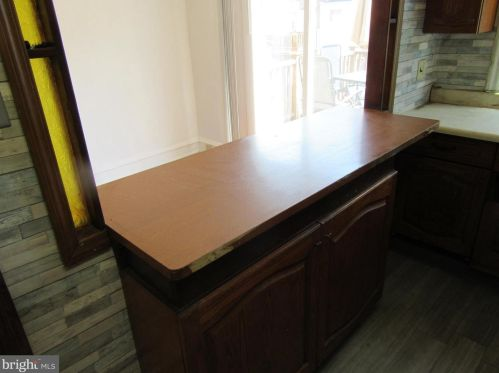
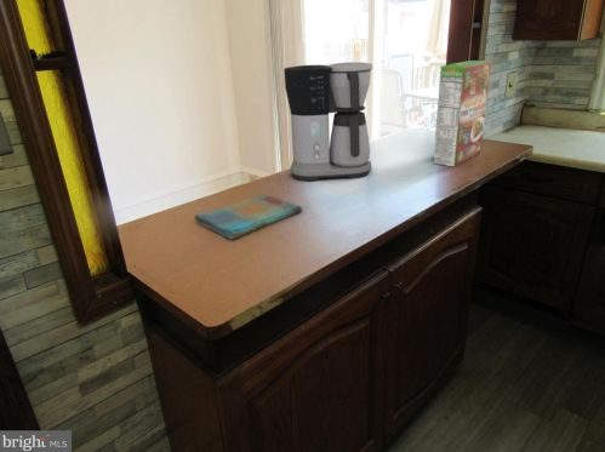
+ cereal box (462, 111)
+ dish towel (249, 212)
+ coffee maker (327, 121)
